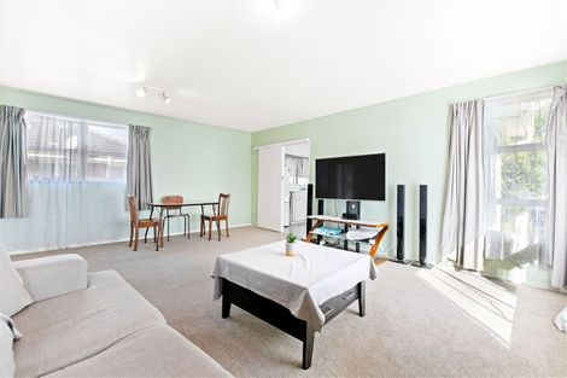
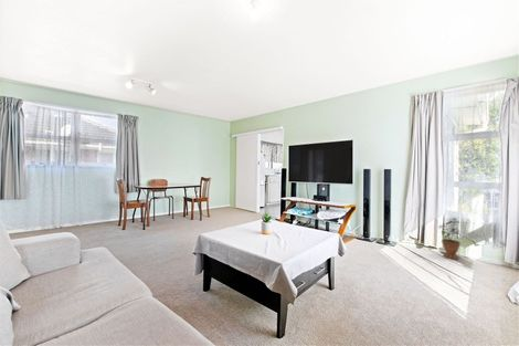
+ potted plant (448, 235)
